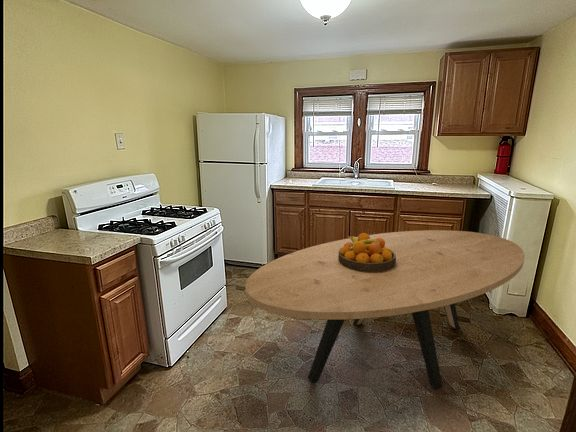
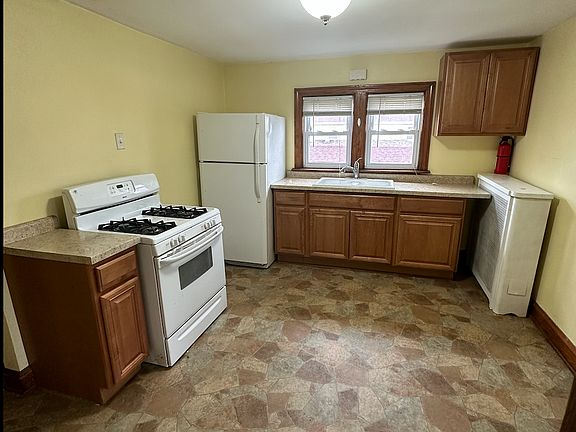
- fruit bowl (367, 249)
- dining table (394, 306)
